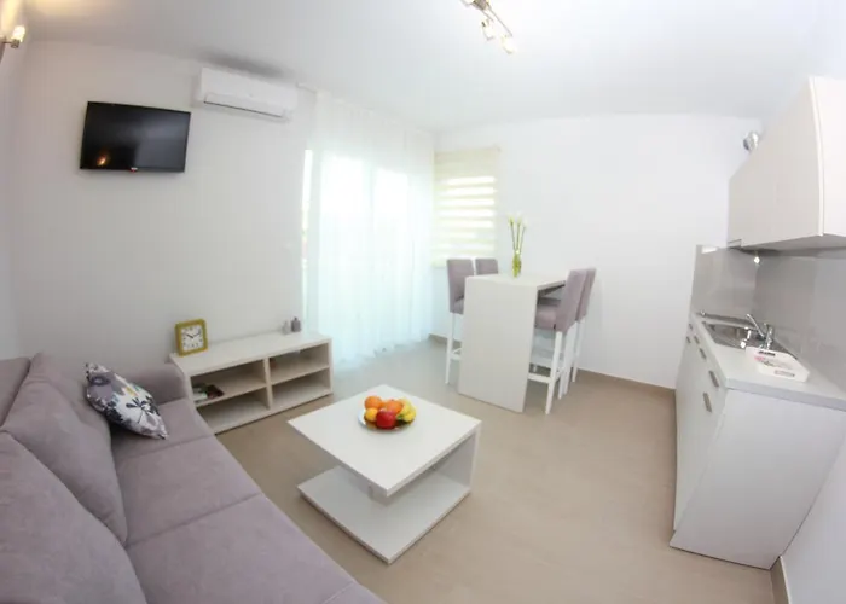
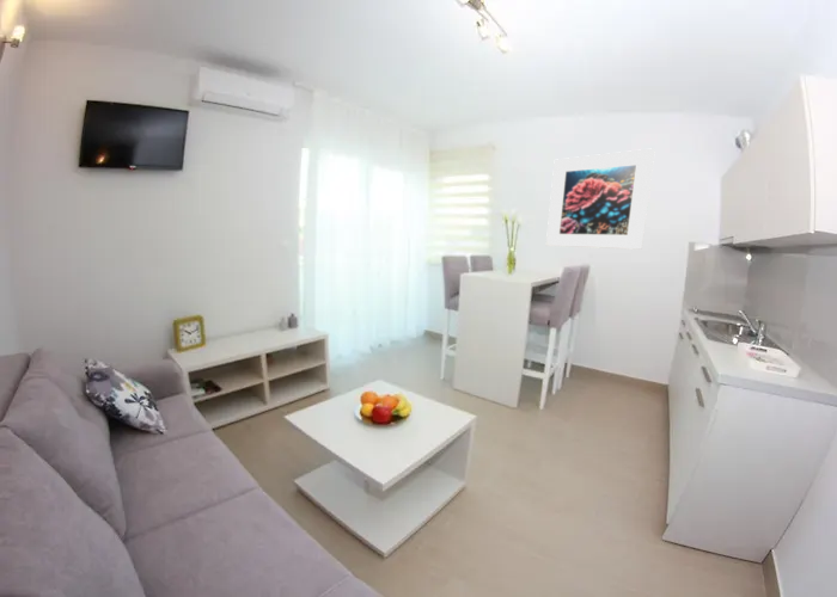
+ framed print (594, 202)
